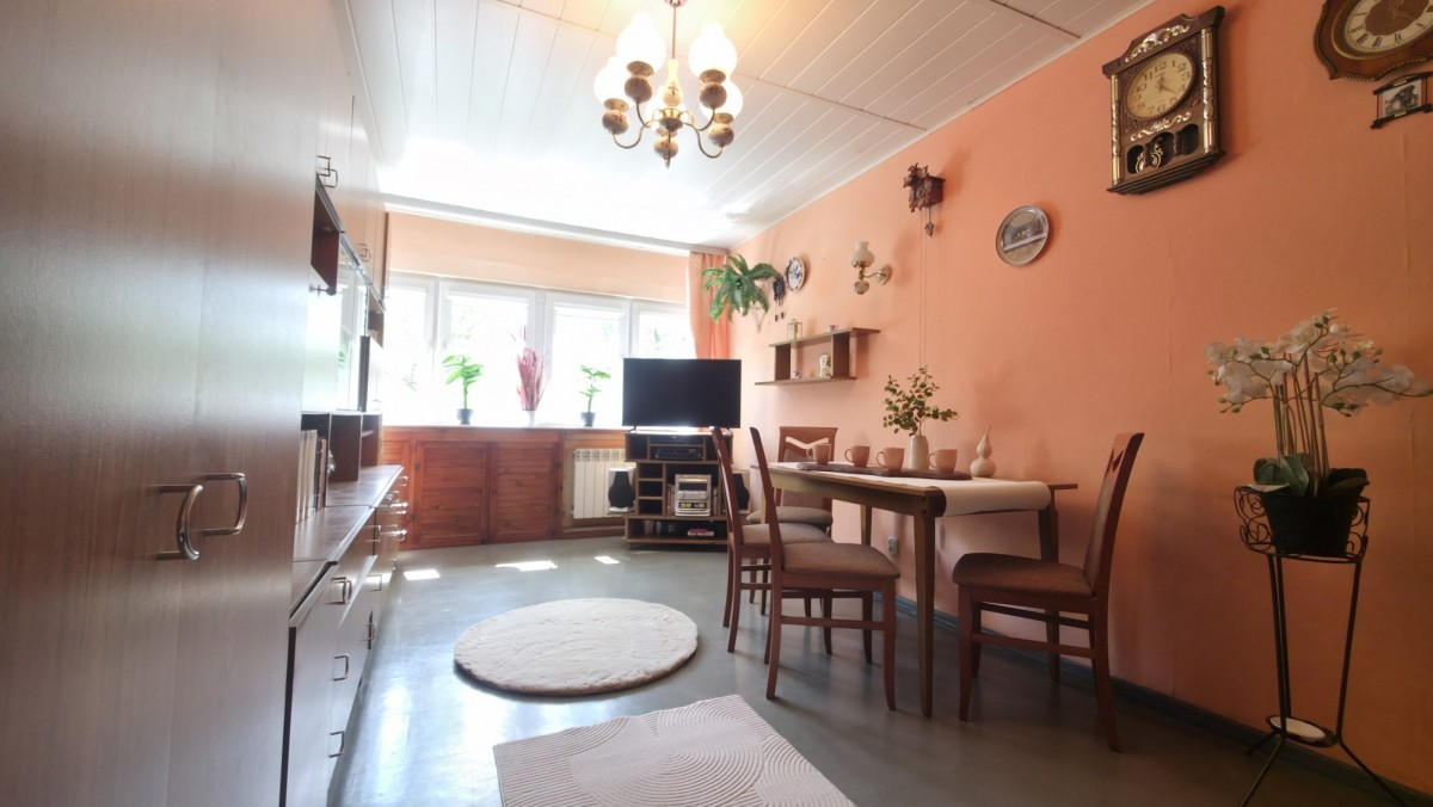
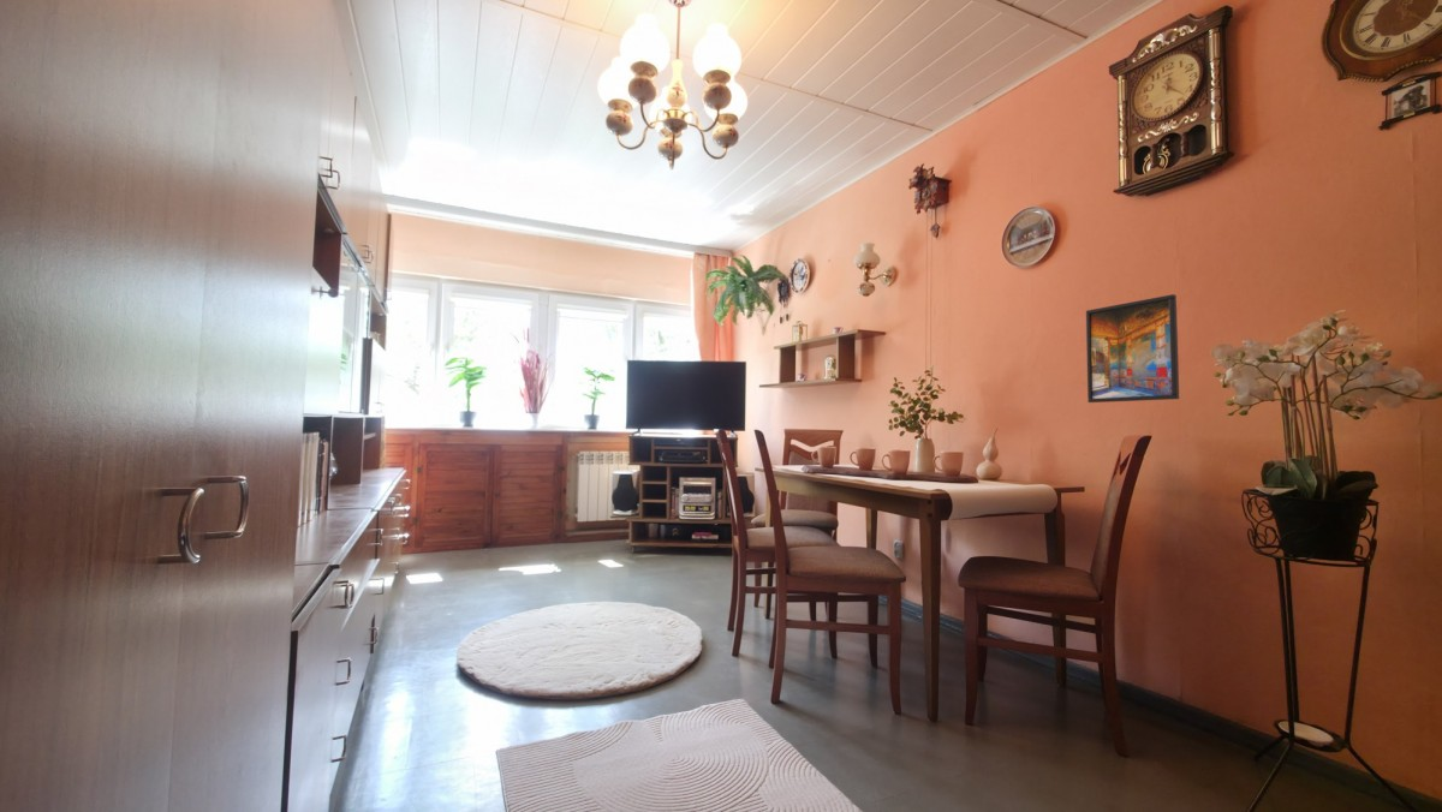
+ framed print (1128, 351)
